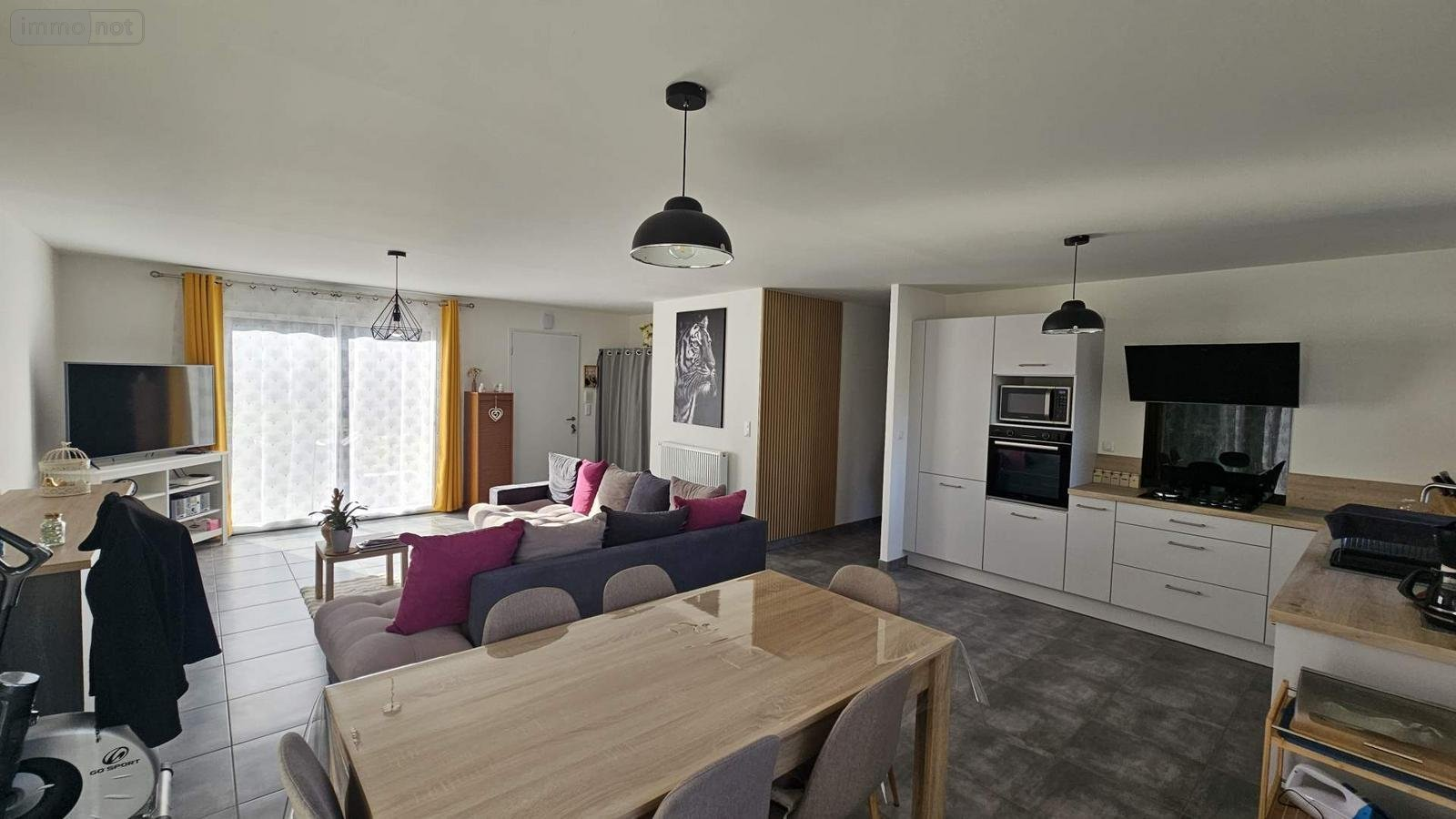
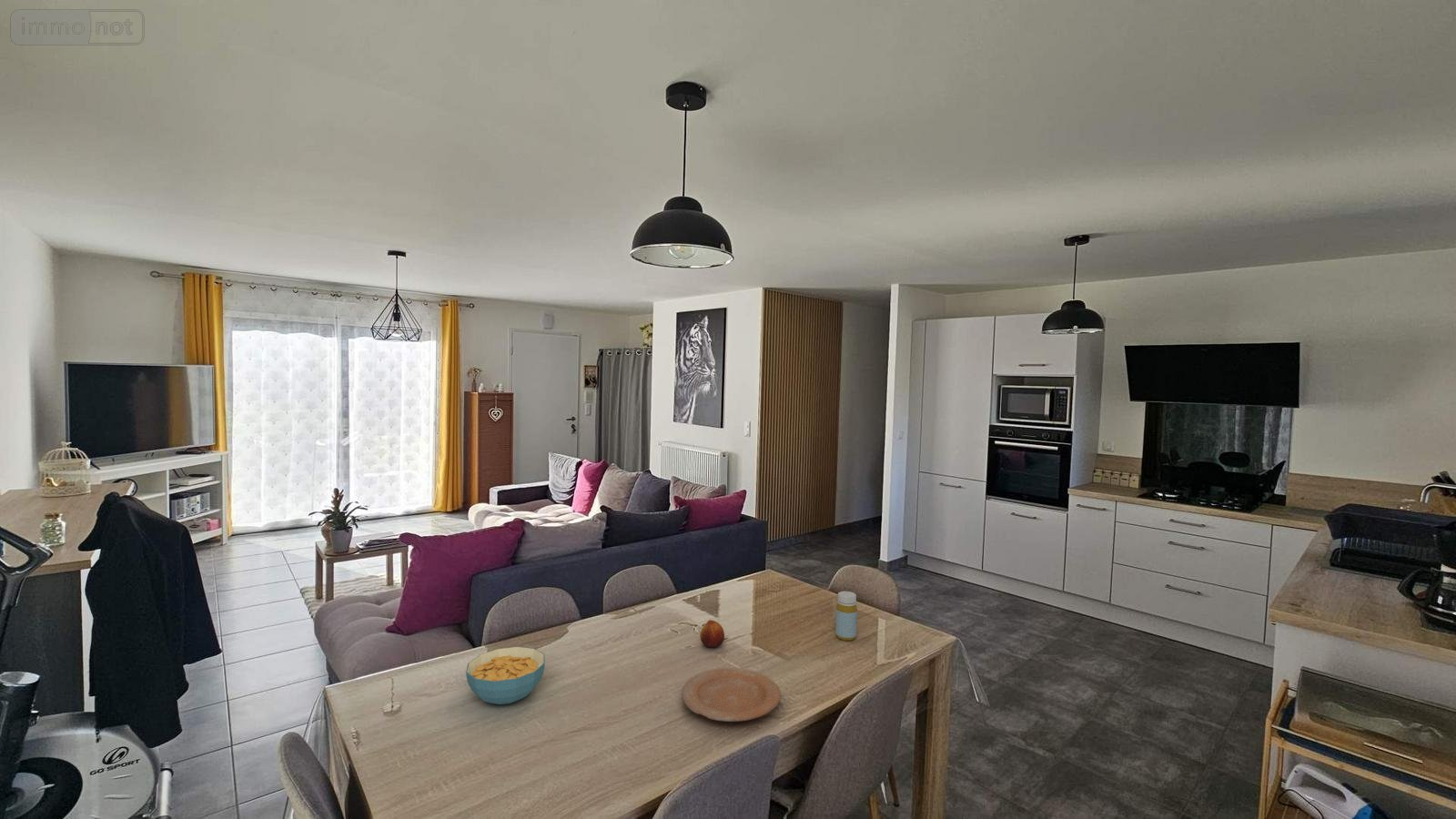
+ bottle (846, 615)
+ fruit (712, 633)
+ plate (731, 698)
+ cereal bowl (506, 681)
